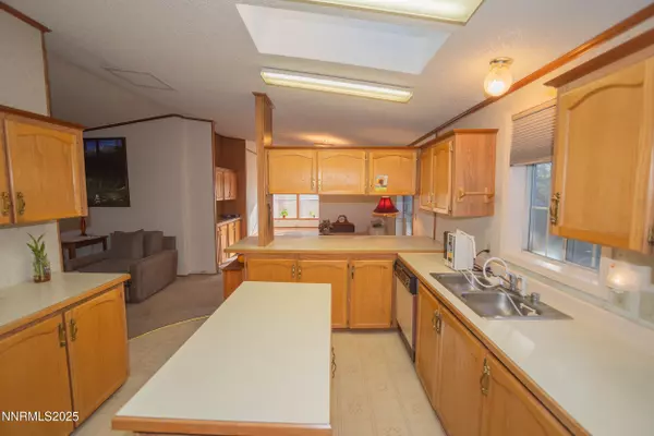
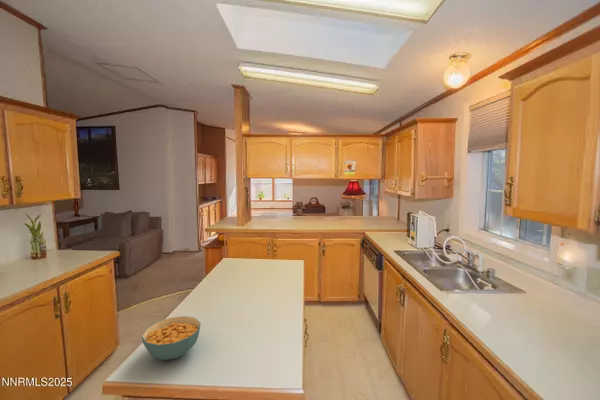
+ cereal bowl (172, 341)
